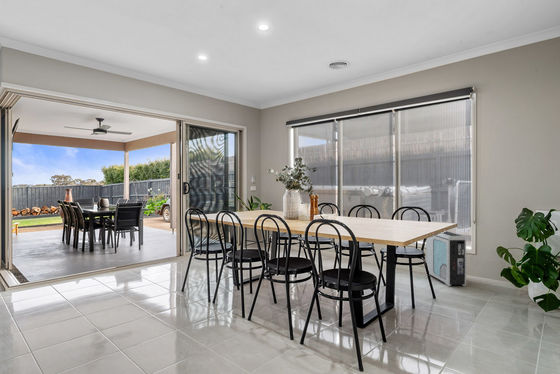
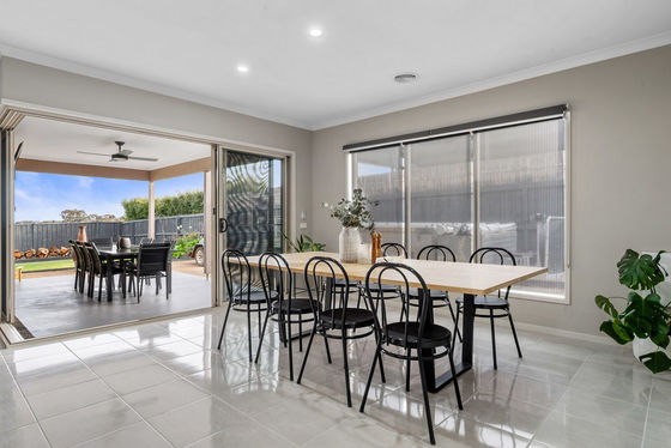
- air purifier (444, 255)
